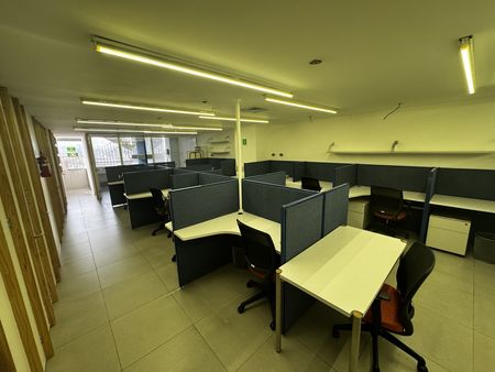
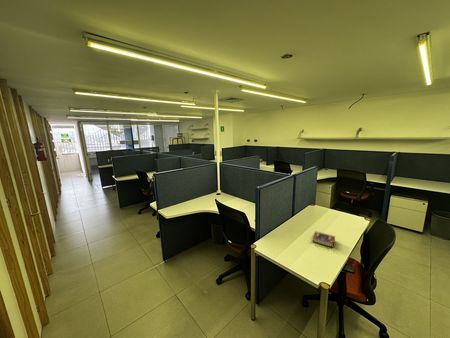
+ book (323, 238)
